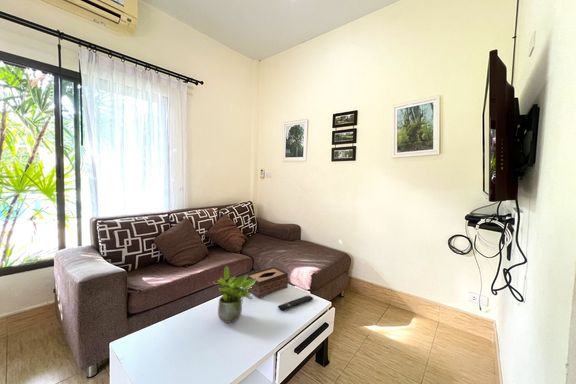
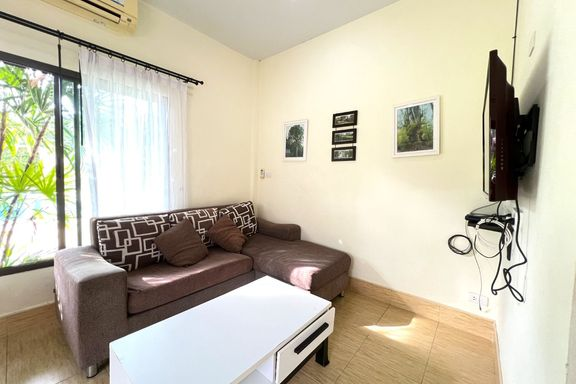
- potted plant (233, 295)
- tissue box (266, 281)
- remote control (296, 302)
